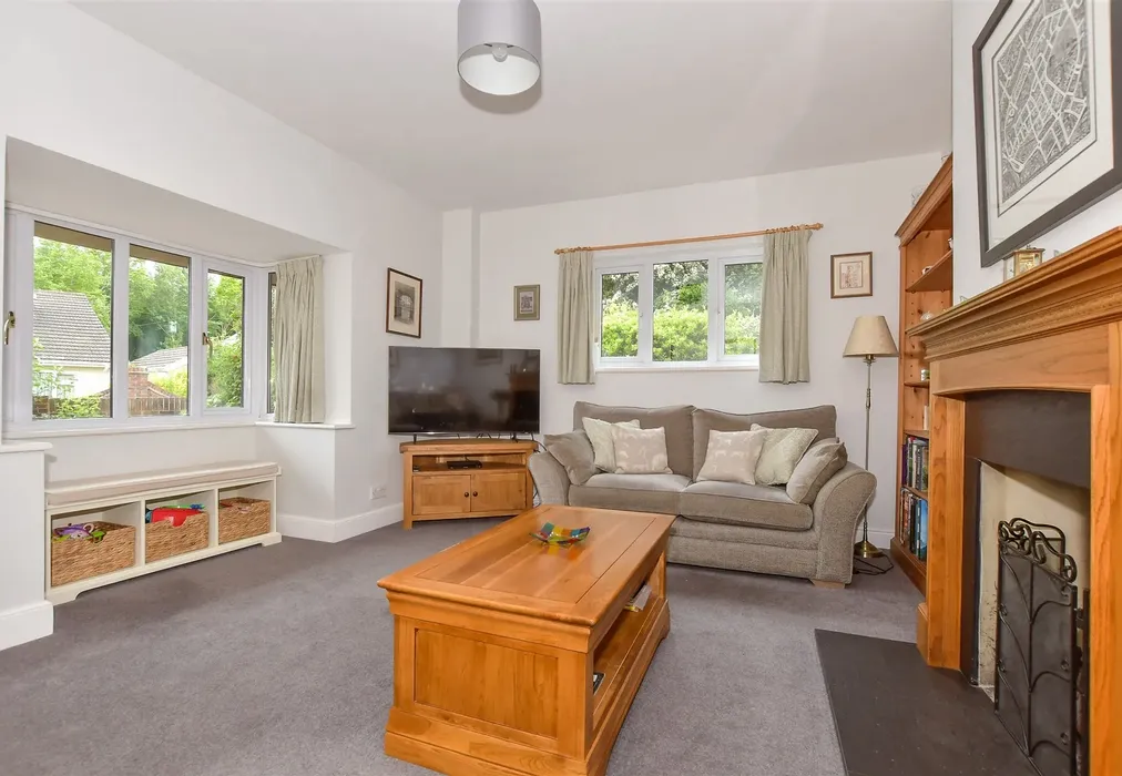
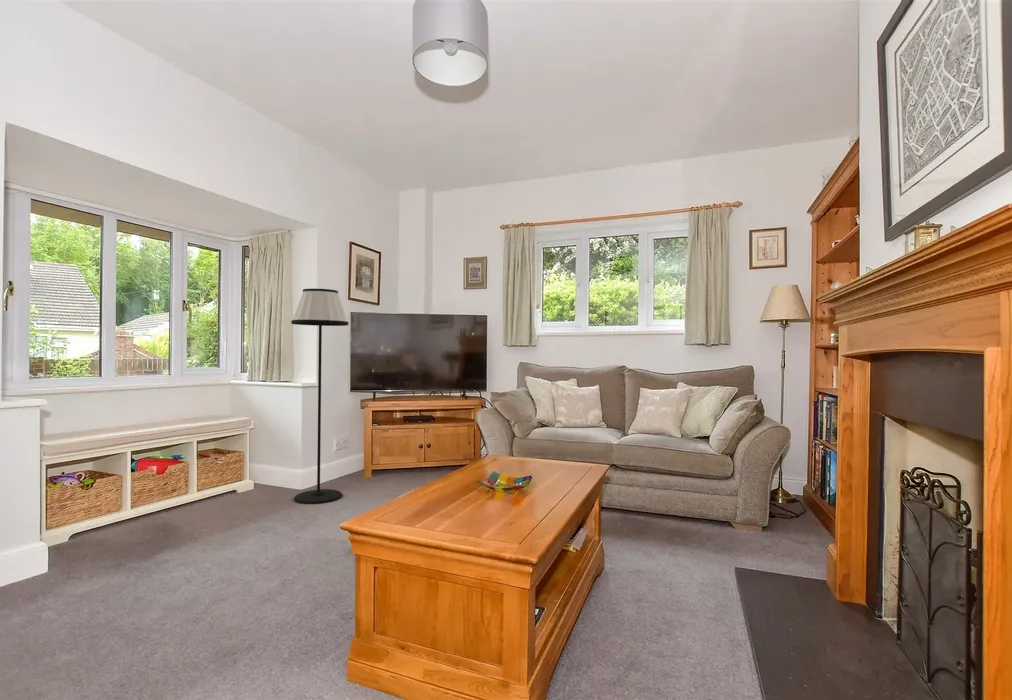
+ floor lamp (319, 393)
